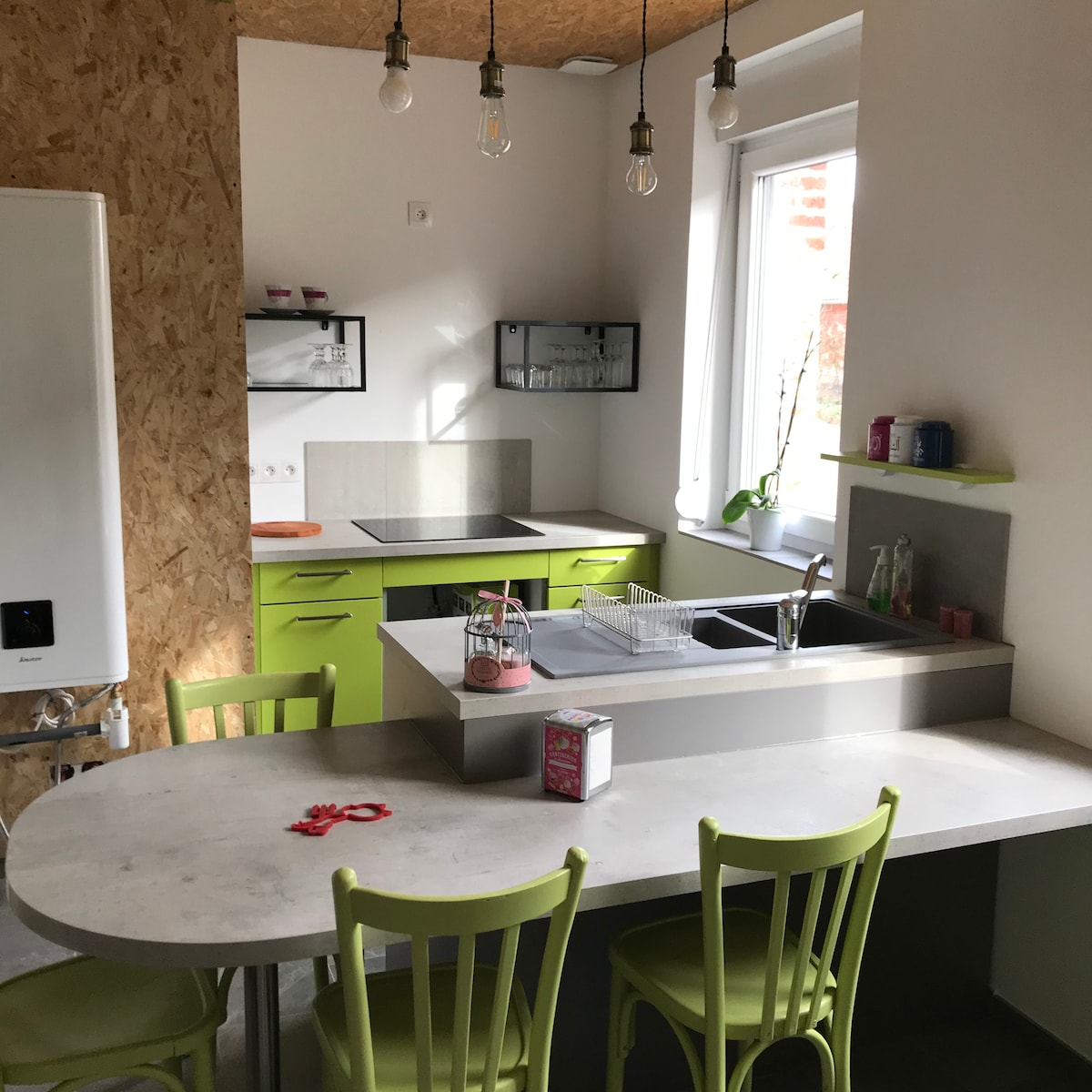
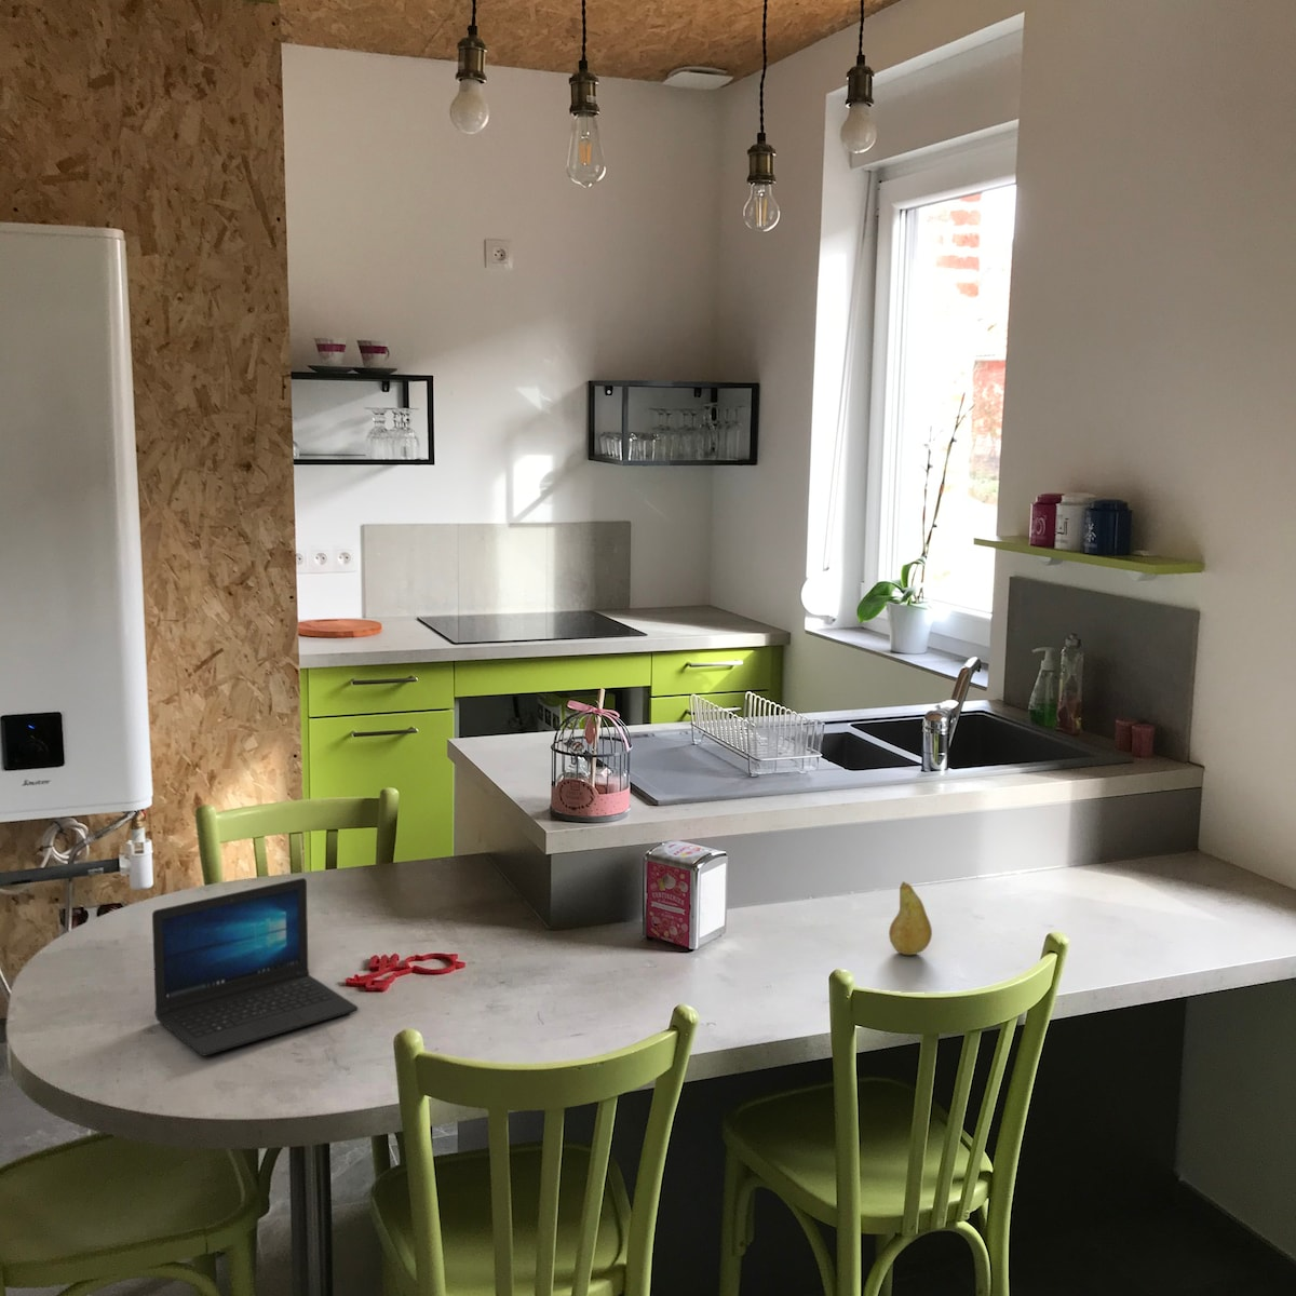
+ fruit (911, 916)
+ laptop (256, 961)
